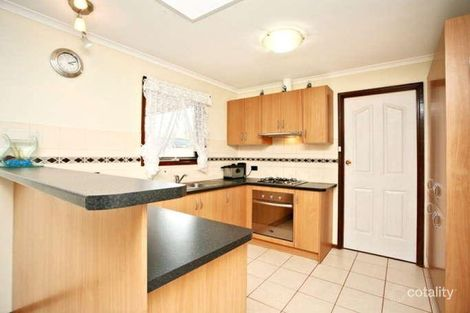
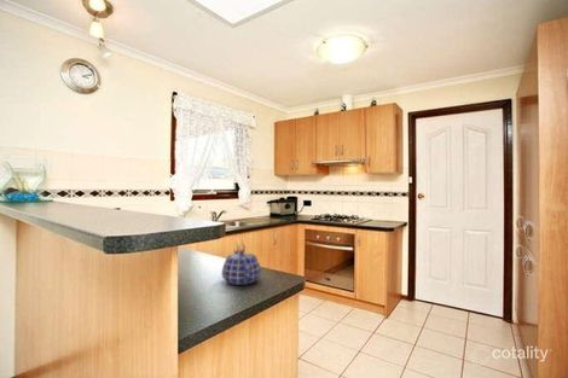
+ teapot (240, 264)
